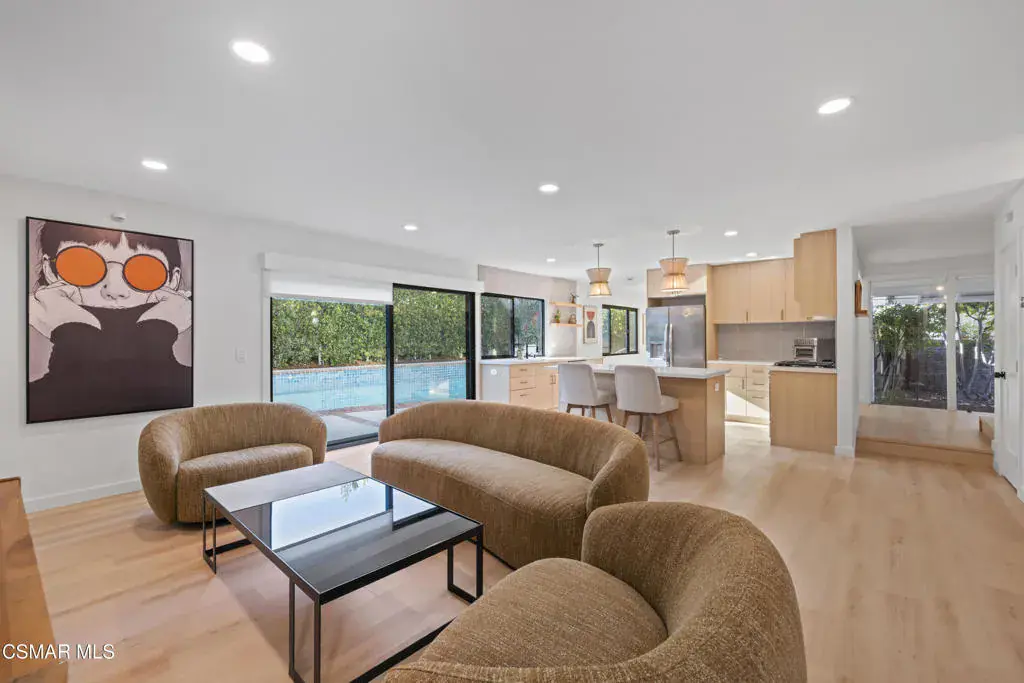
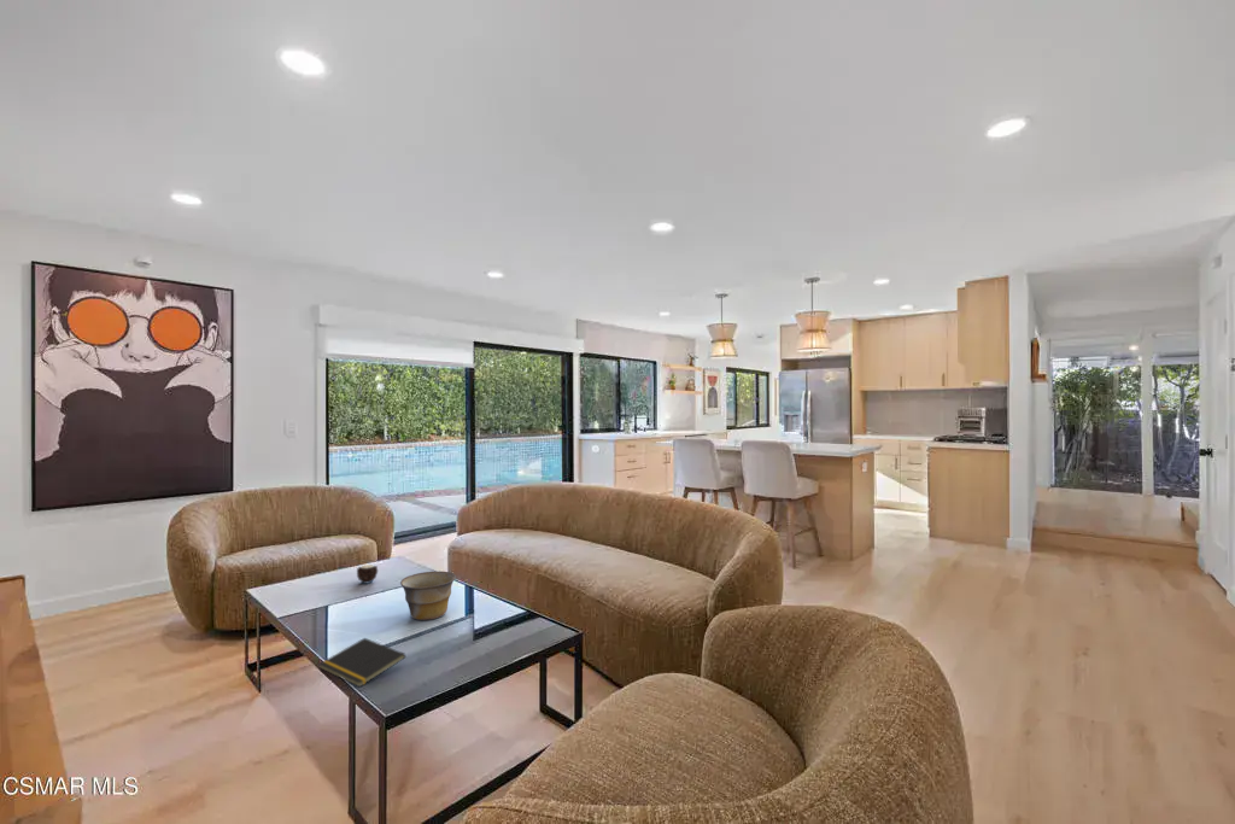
+ bowl (428, 596)
+ notepad (362, 660)
+ candle (367, 572)
